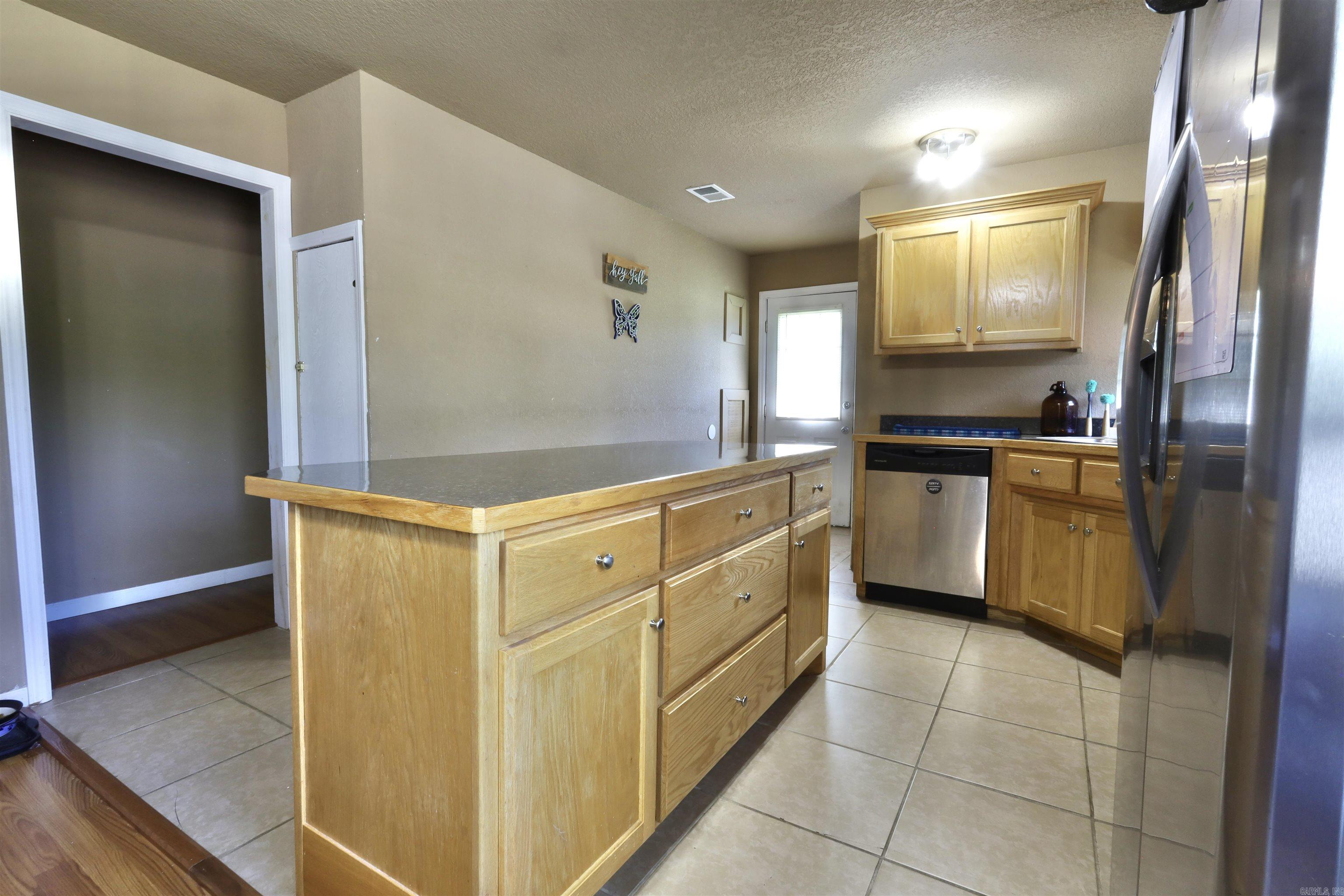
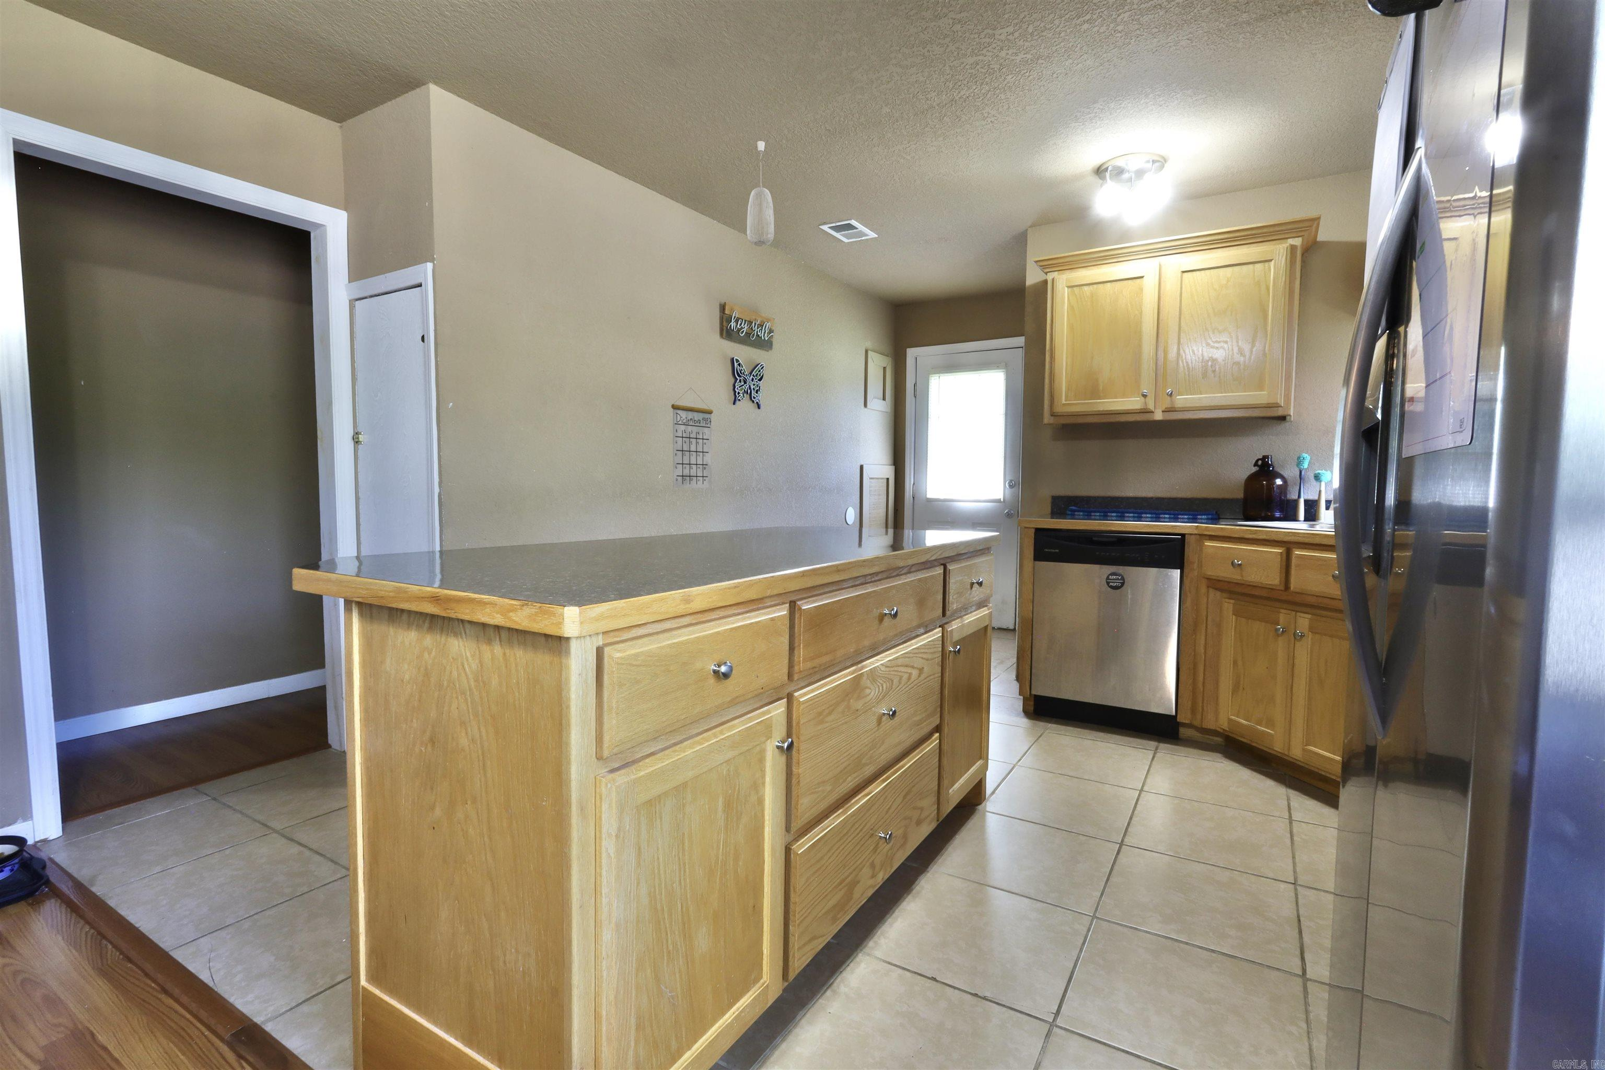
+ pendant light (760, 195)
+ calendar (693, 438)
